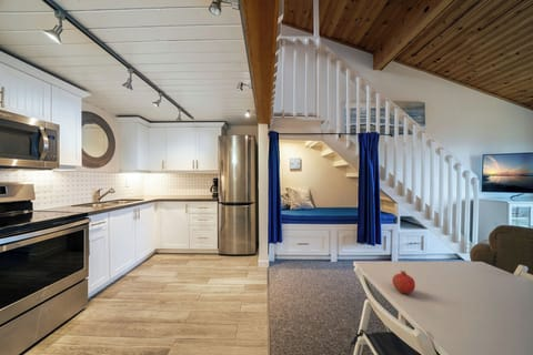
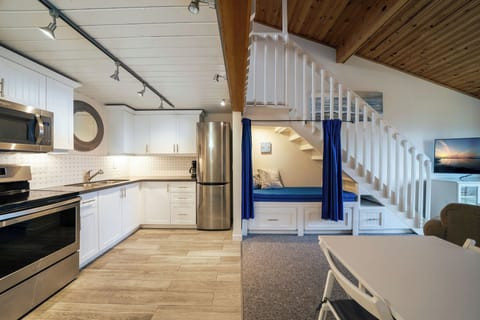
- fruit (403, 281)
